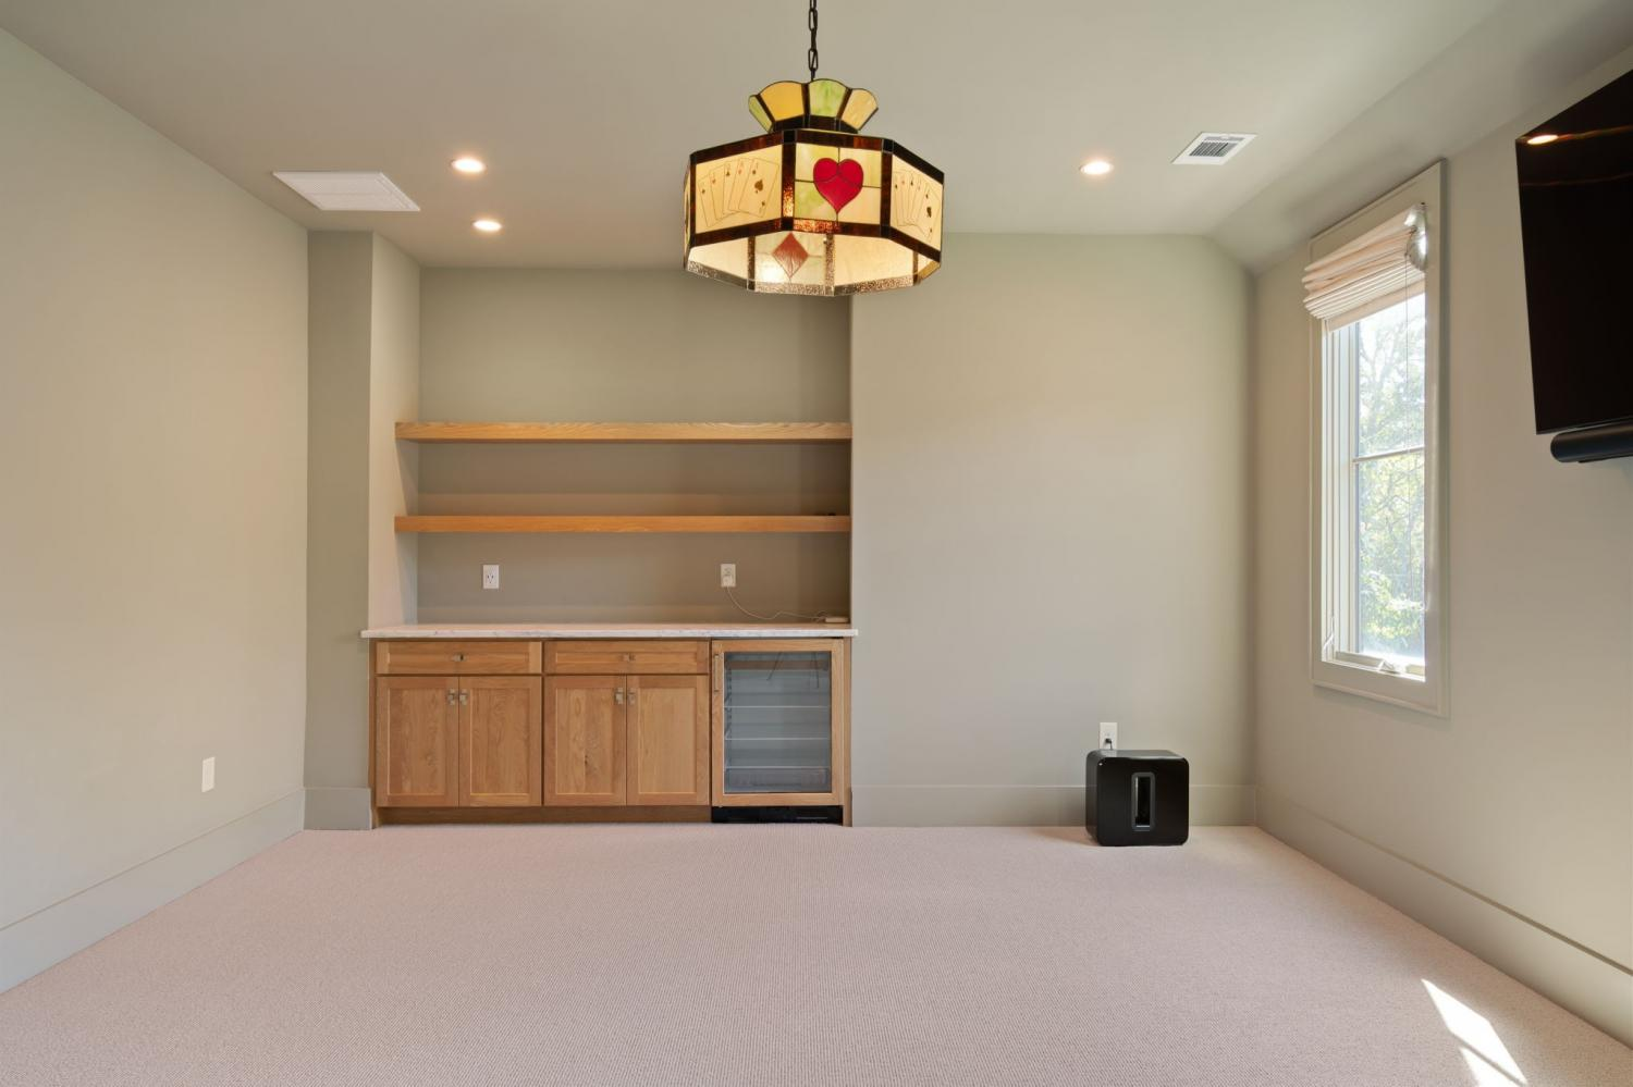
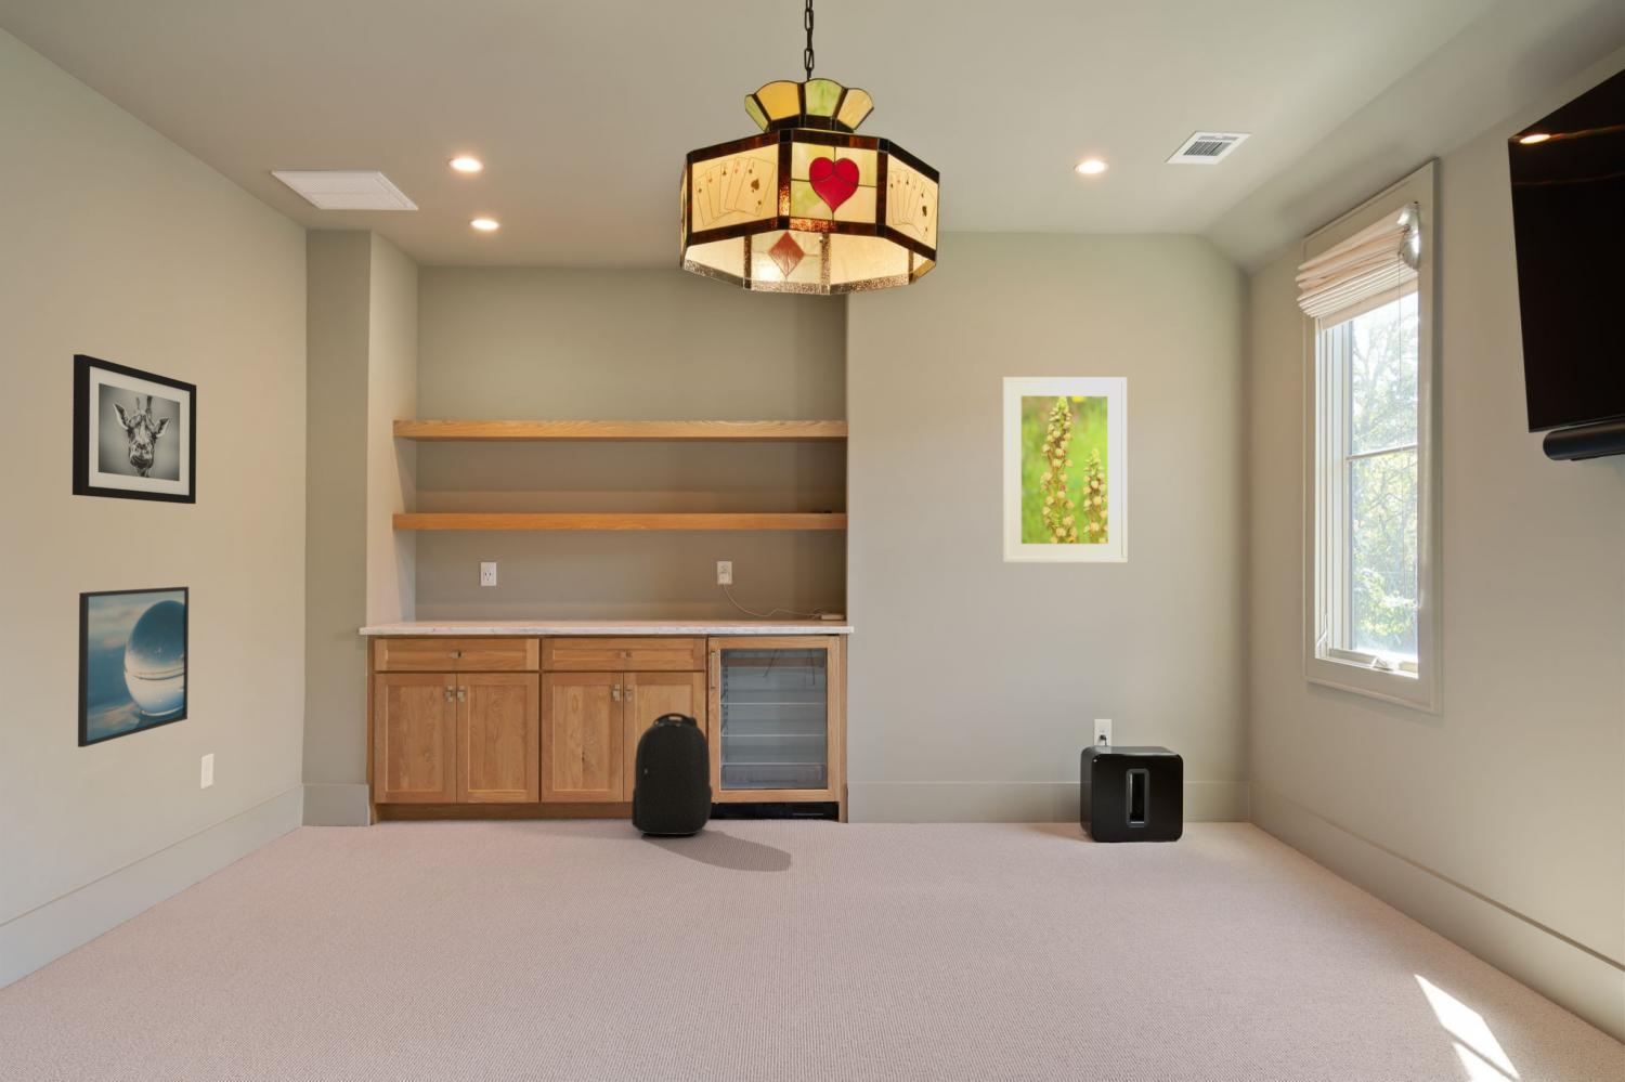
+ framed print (1064, 469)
+ wall art (140, 436)
+ backpack (672, 772)
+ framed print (138, 659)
